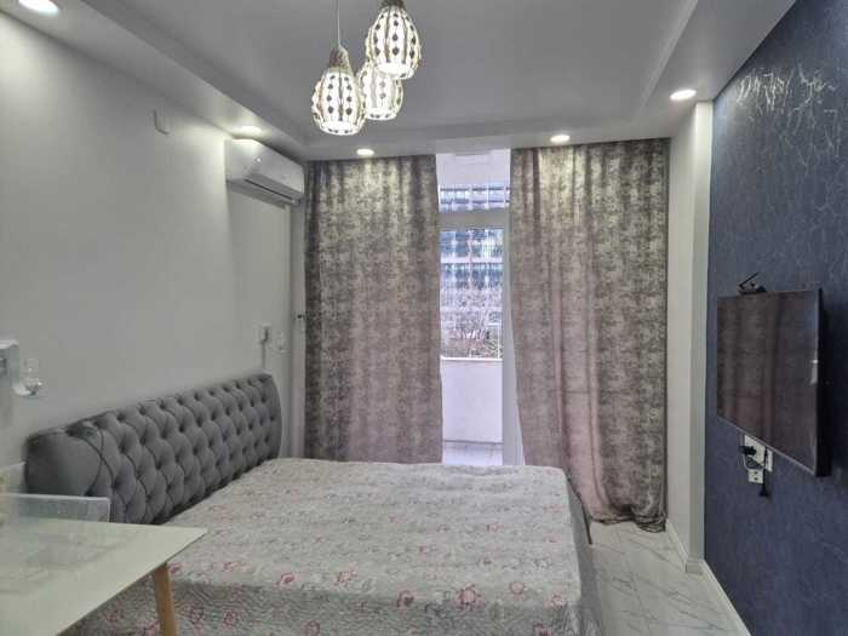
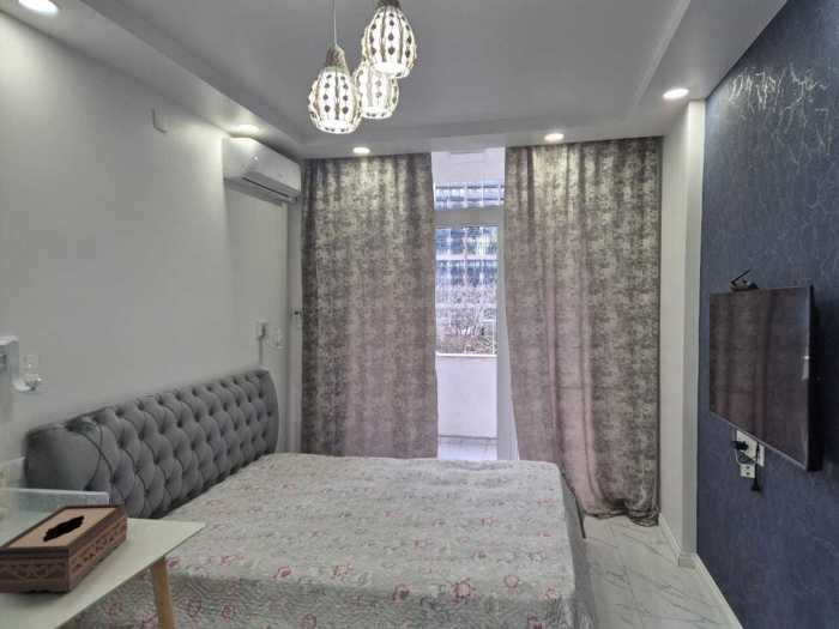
+ tissue box (67, 544)
